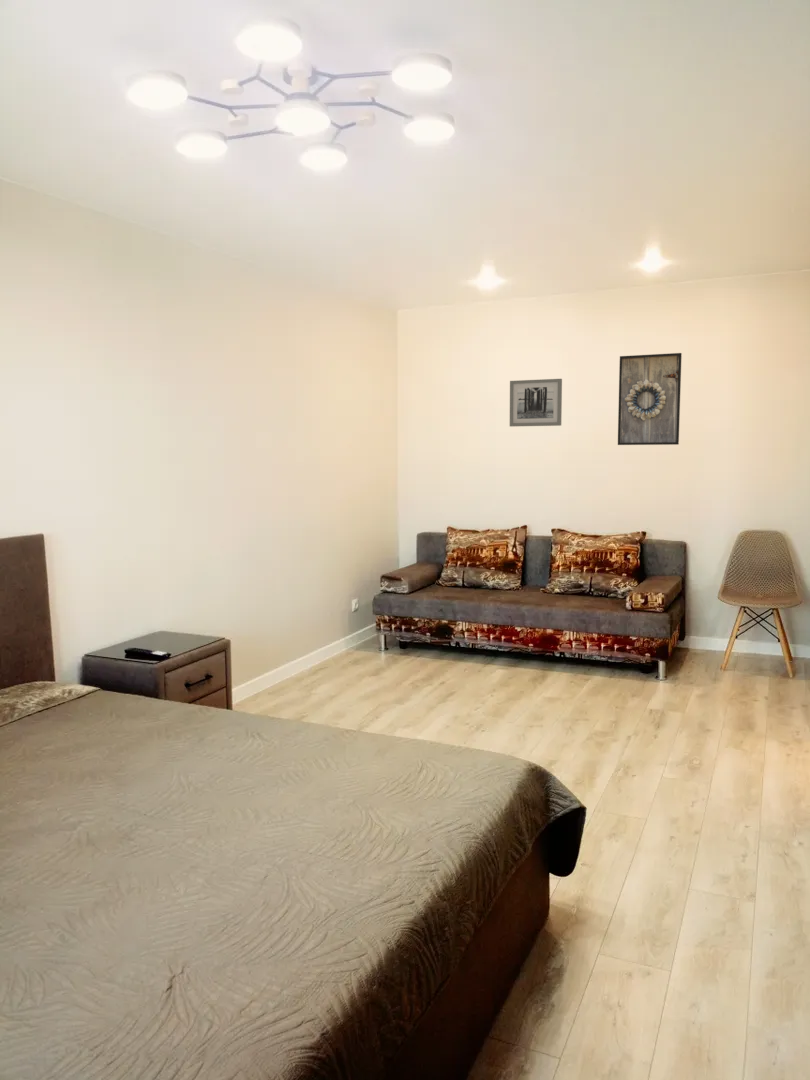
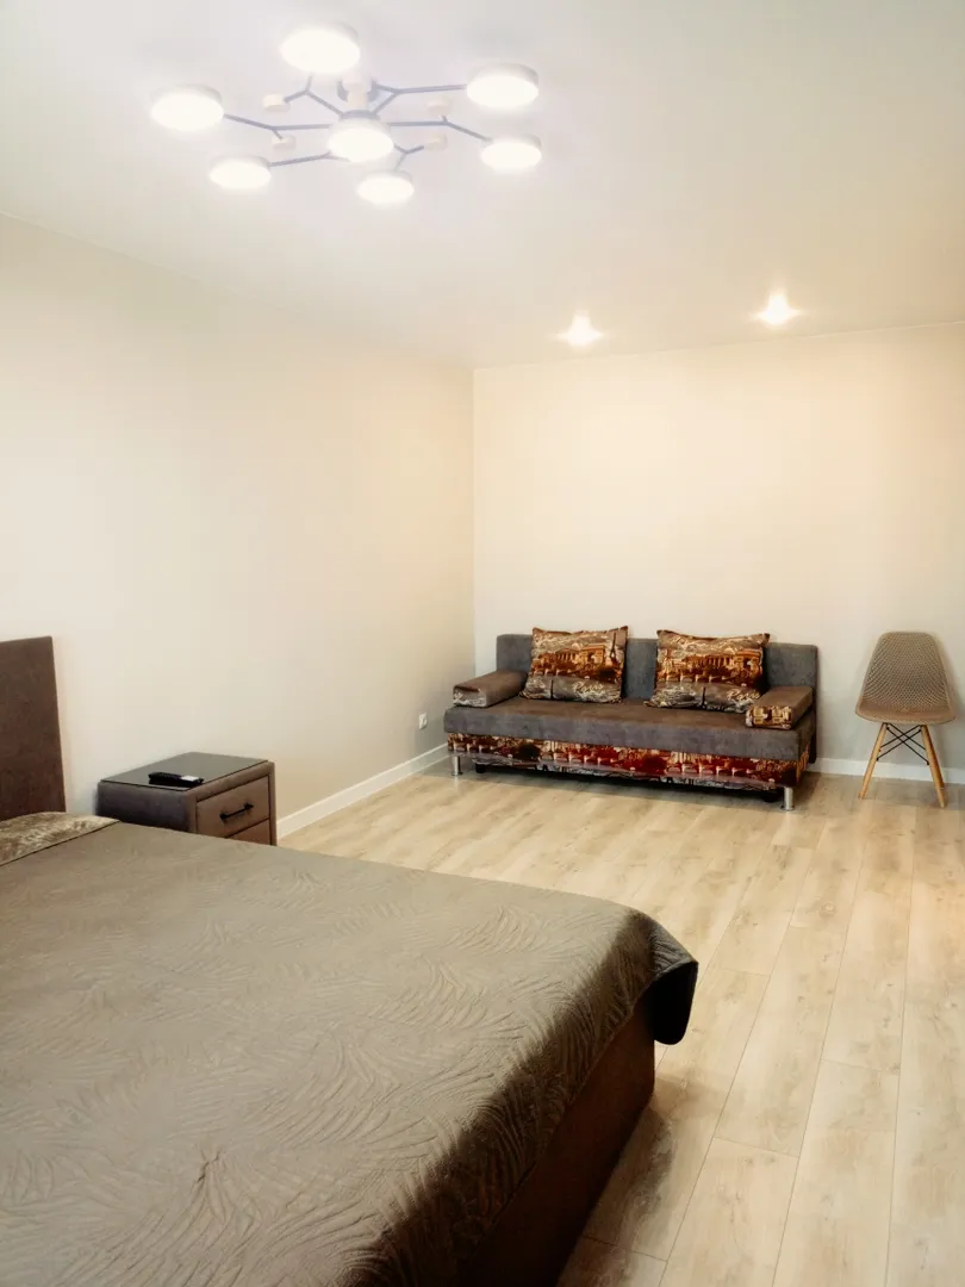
- wall art (535, 403)
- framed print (648, 400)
